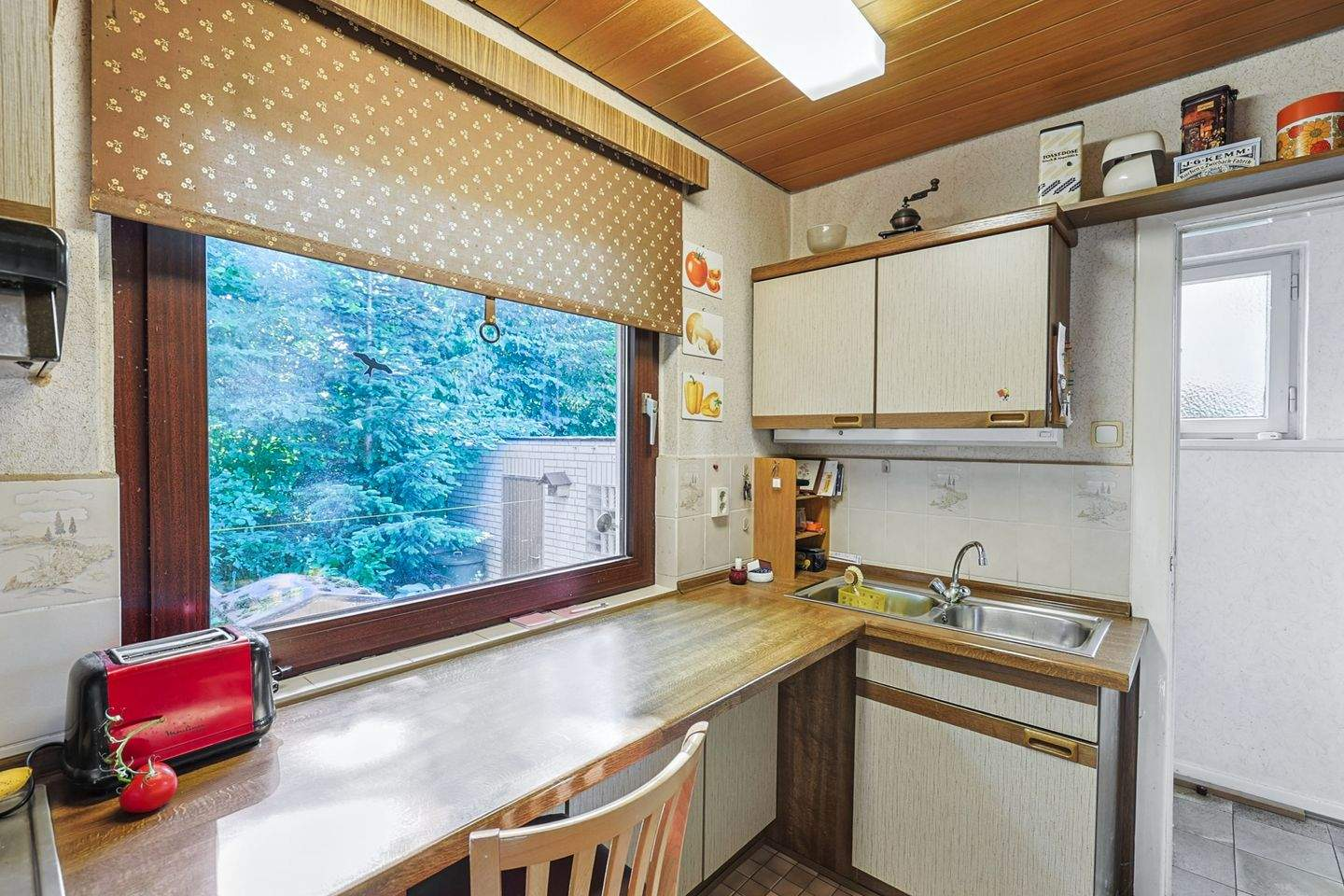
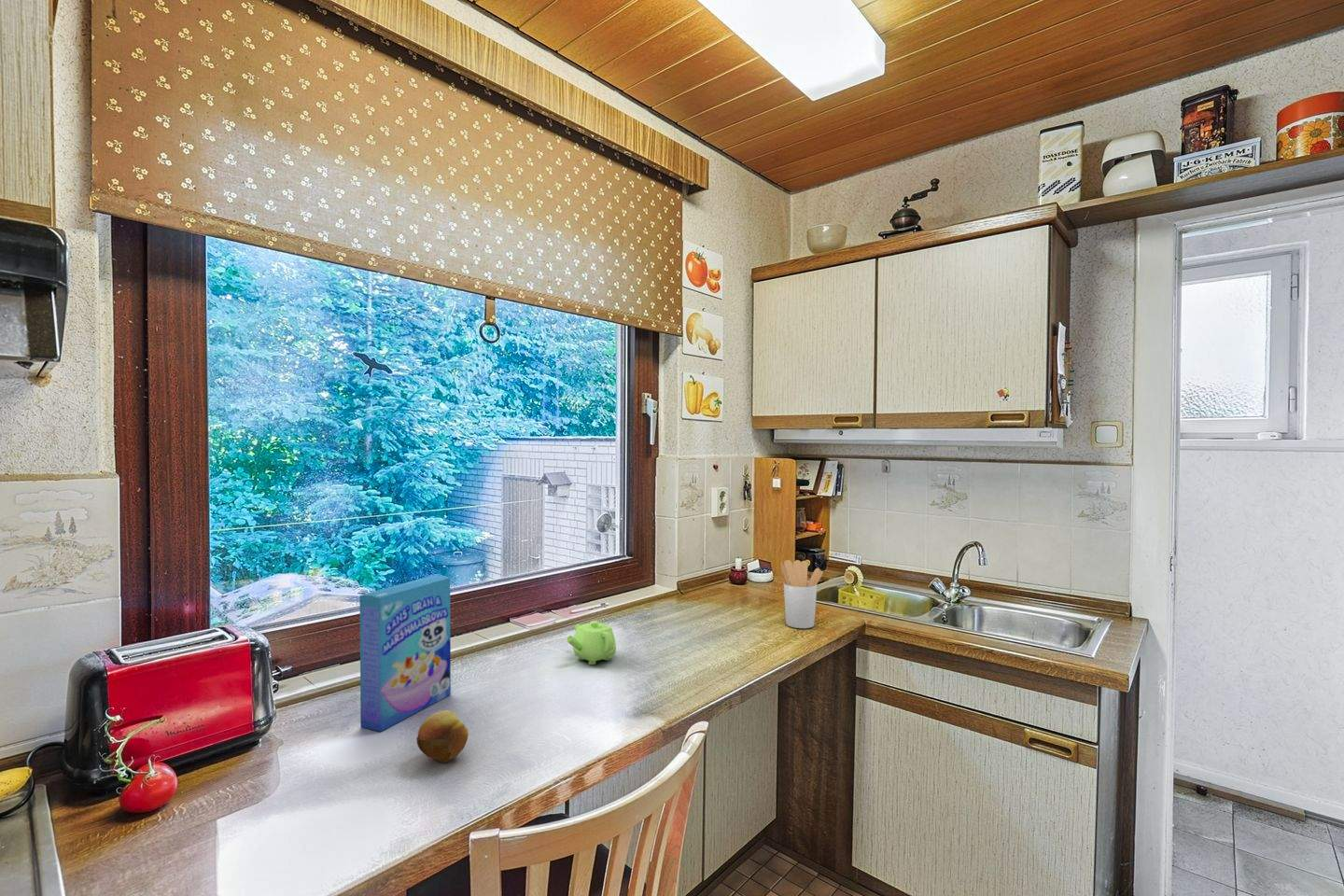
+ fruit (442, 735)
+ utensil holder (798, 591)
+ teapot (587, 640)
+ cereal box (408, 647)
